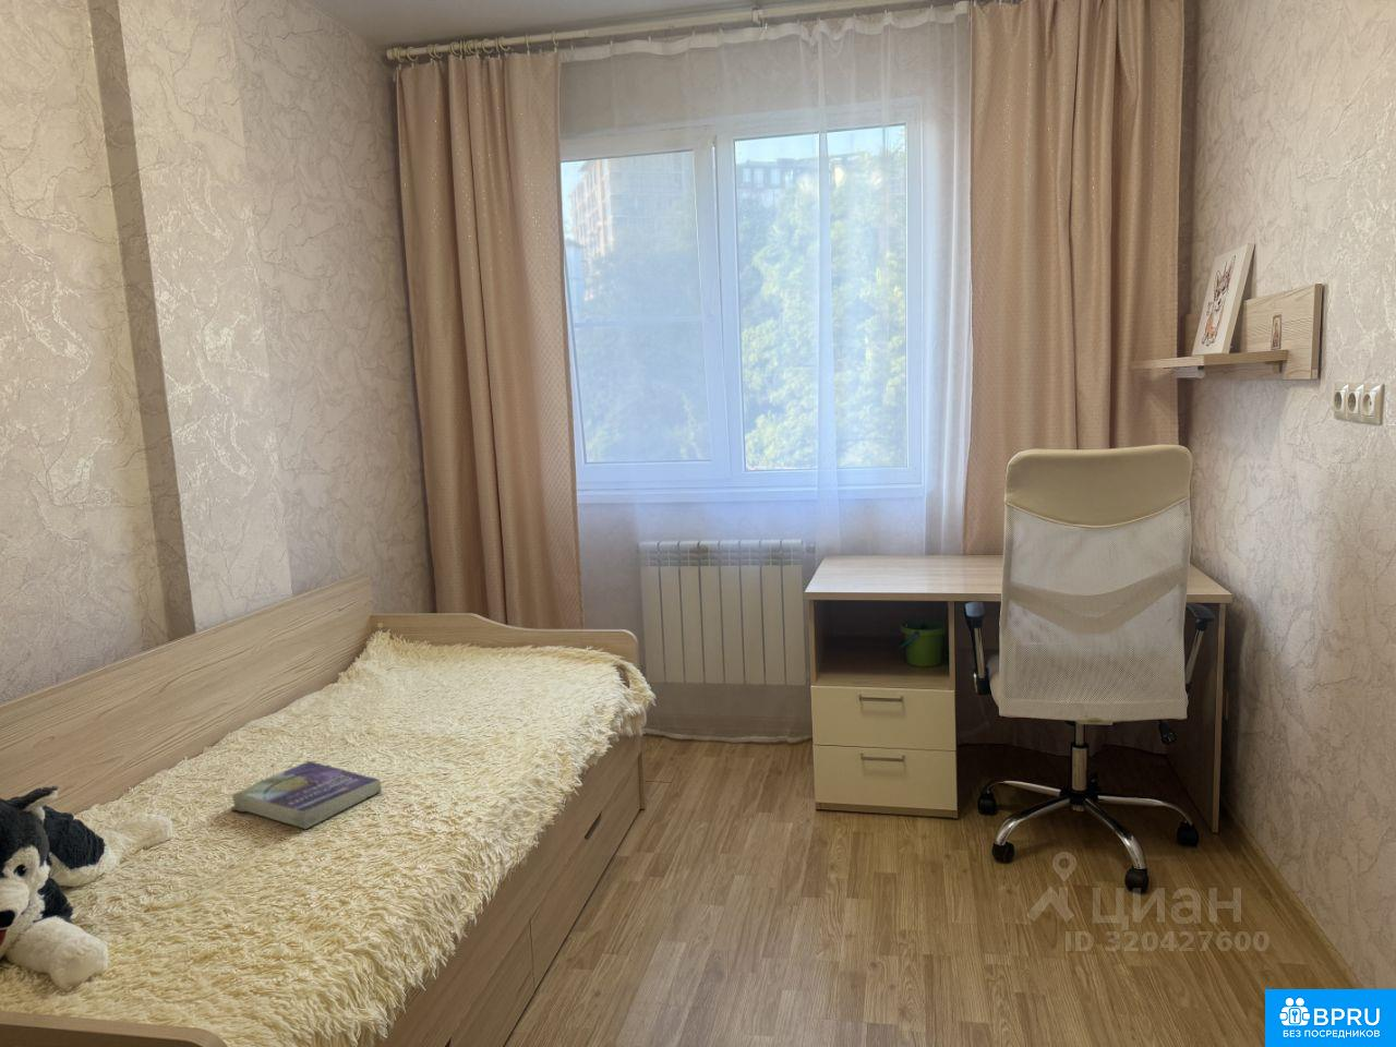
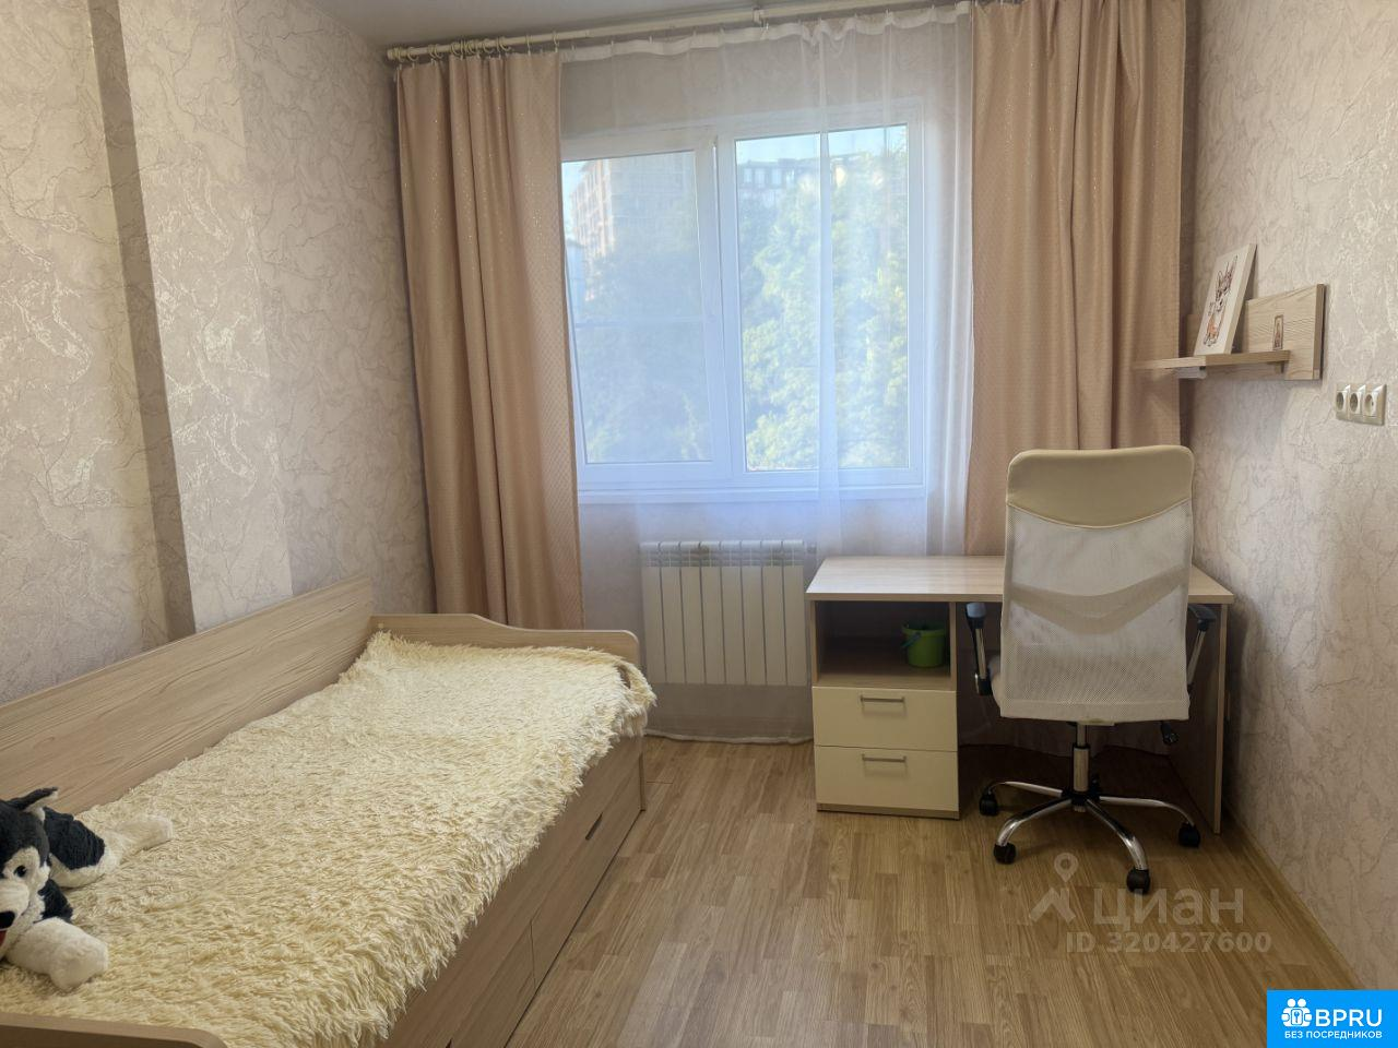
- book (306, 790)
